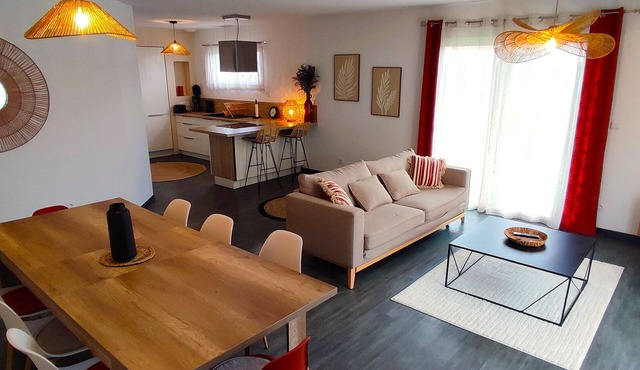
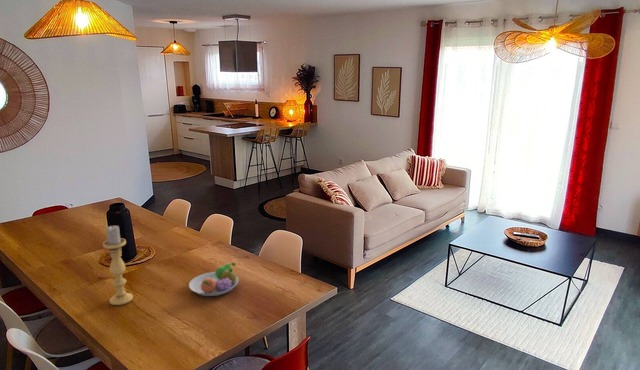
+ candle holder (117, 263)
+ fruit bowl (215, 277)
